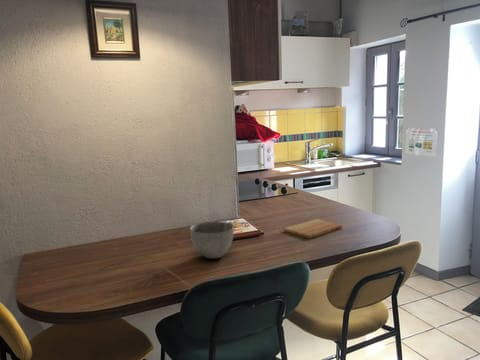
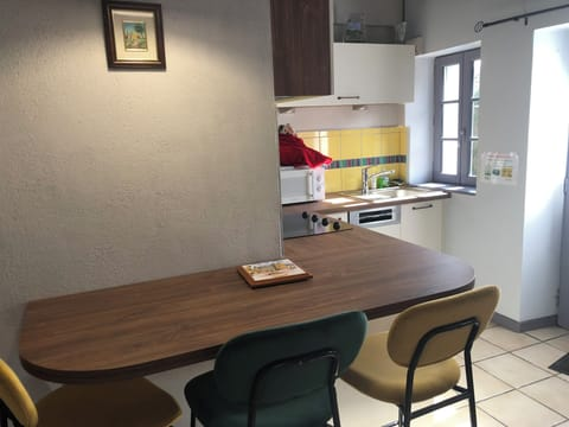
- bowl (212, 241)
- cutting board (313, 227)
